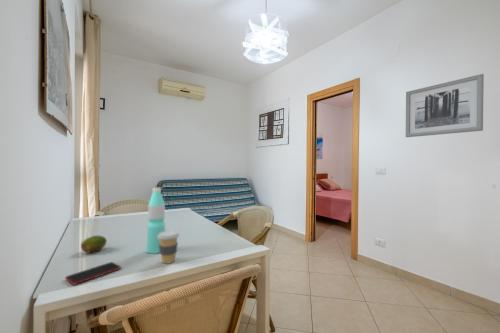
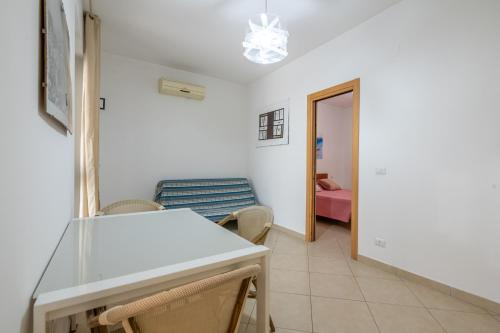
- water bottle (156, 219)
- smartphone (94, 272)
- fruit (94, 243)
- wall art (440, 109)
- coffee cup (168, 247)
